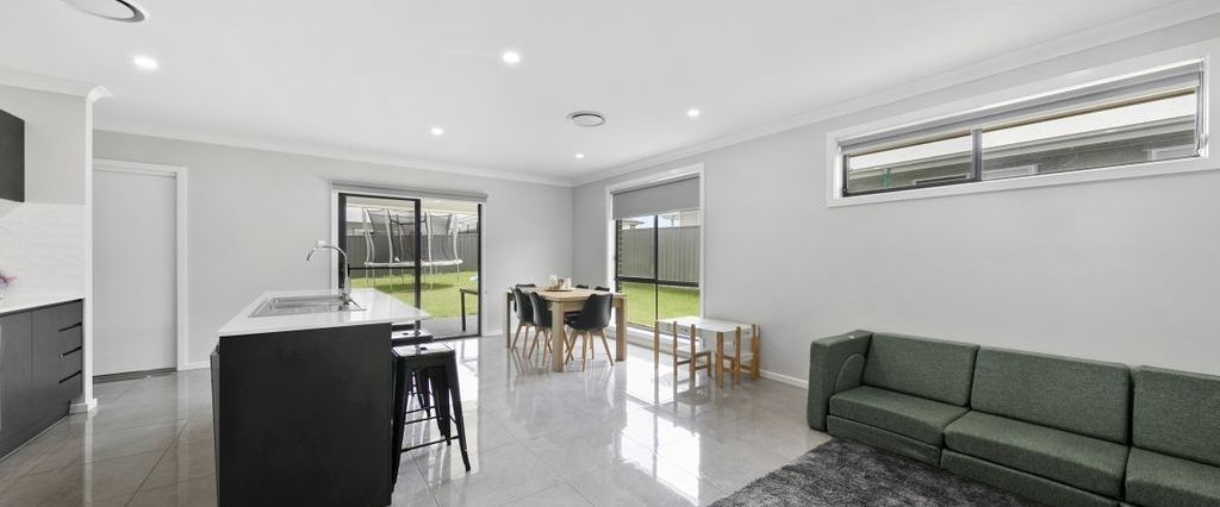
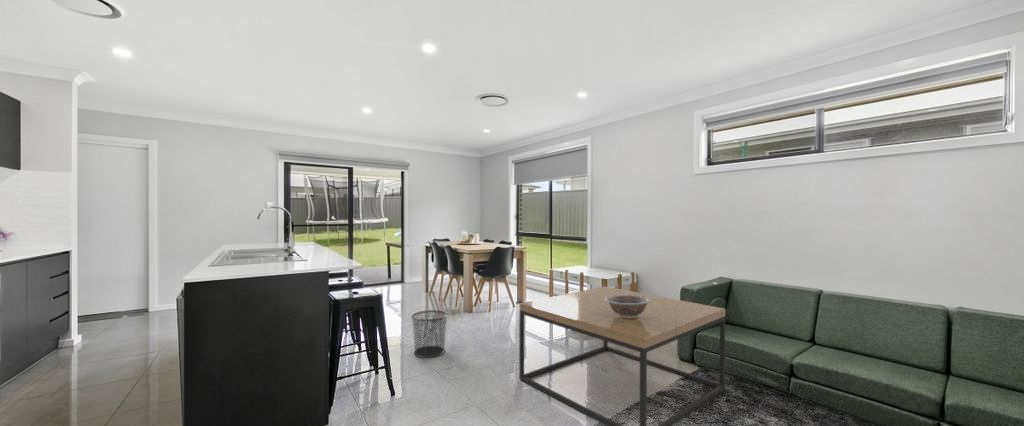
+ decorative bowl (627, 306)
+ coffee table (619, 344)
+ waste bin (429, 333)
